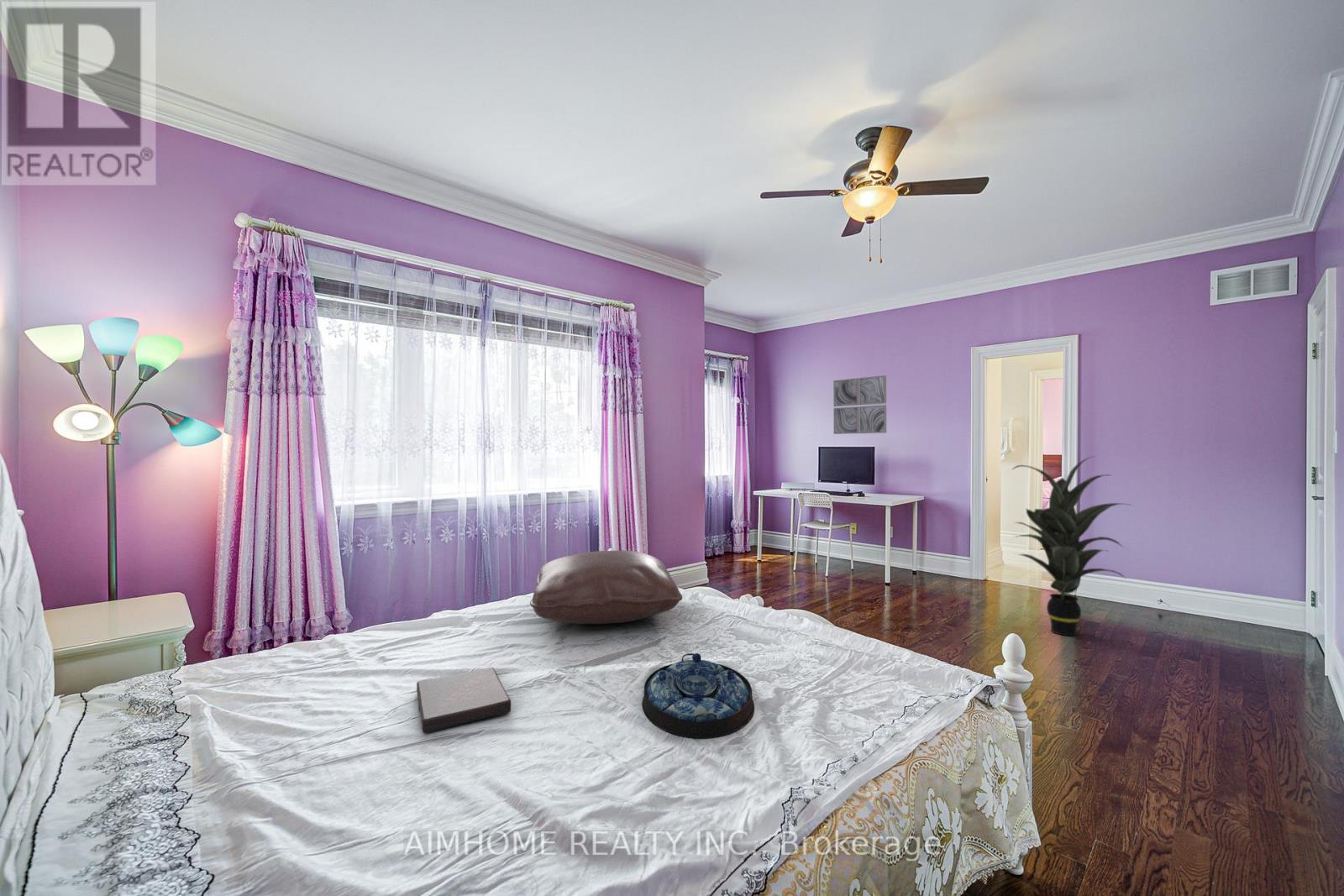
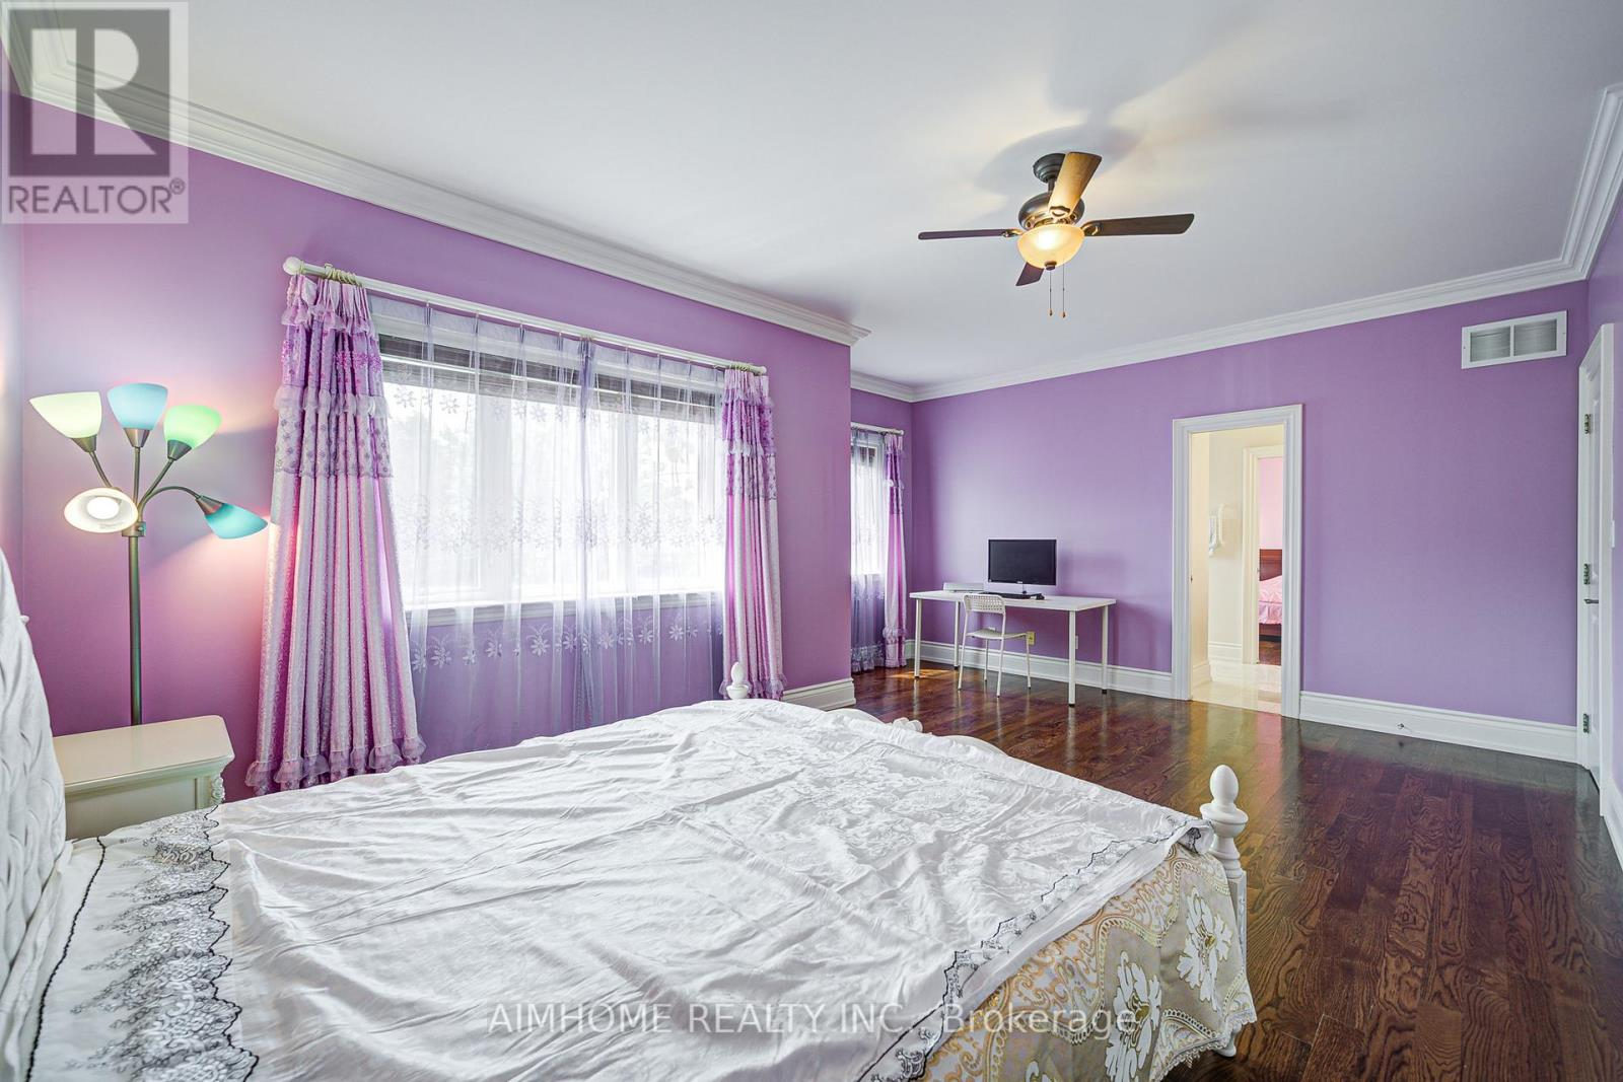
- serving tray (697, 686)
- book (462, 696)
- pillow (605, 585)
- indoor plant (1071, 545)
- wall art (858, 406)
